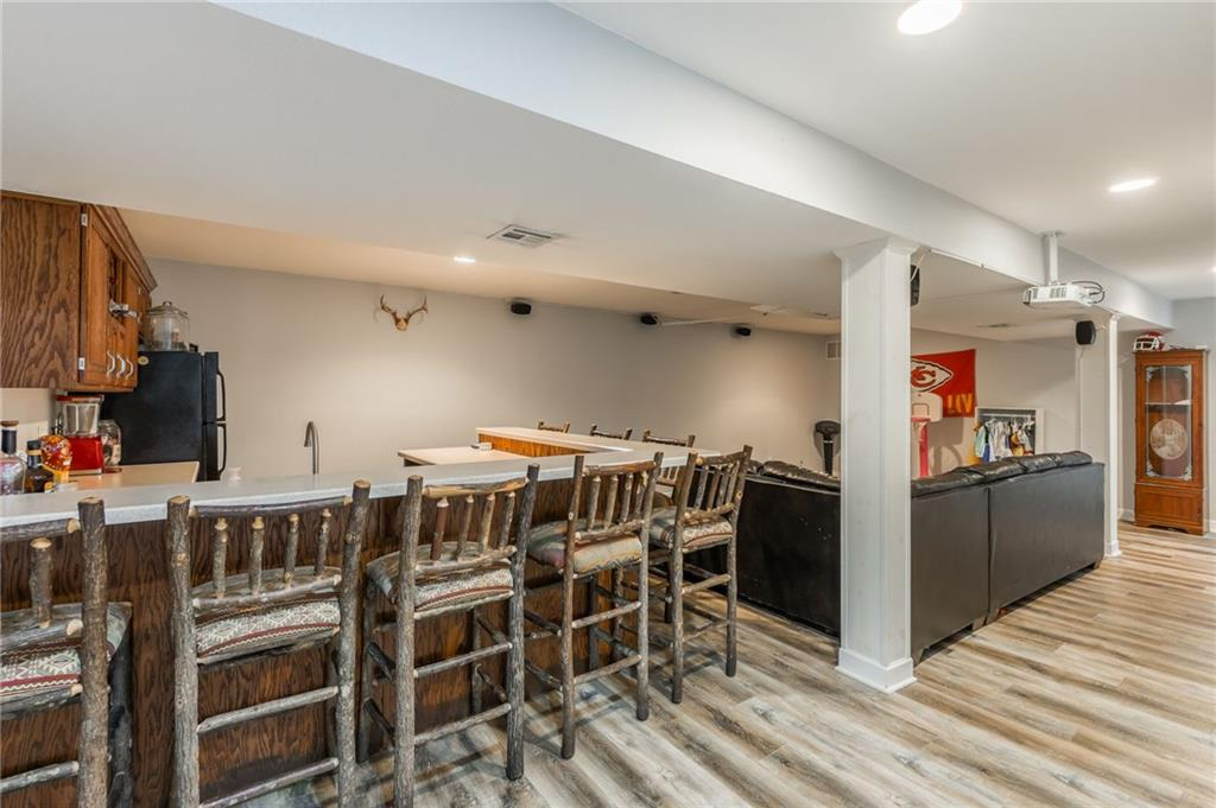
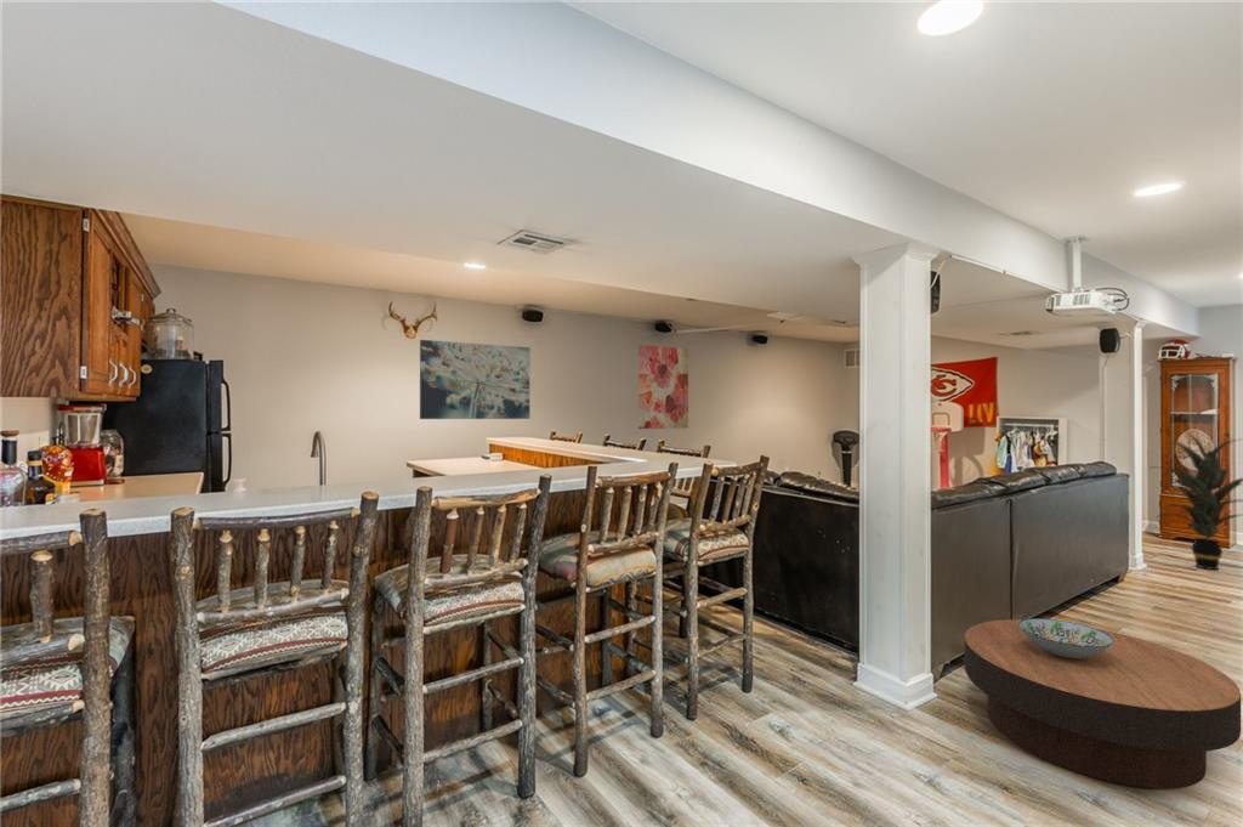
+ wall art (664, 387)
+ decorative bowl (1063, 642)
+ wall art (477, 381)
+ indoor plant (1199, 498)
+ coffee table (1086, 696)
